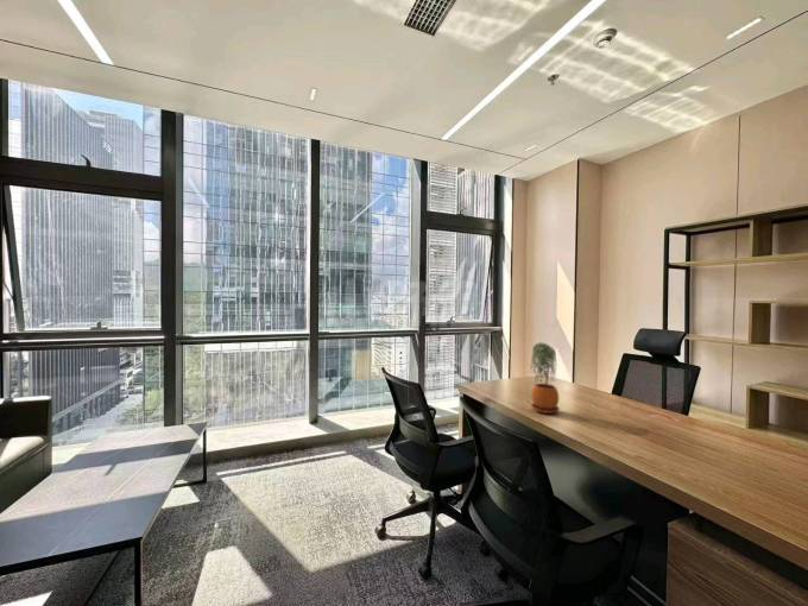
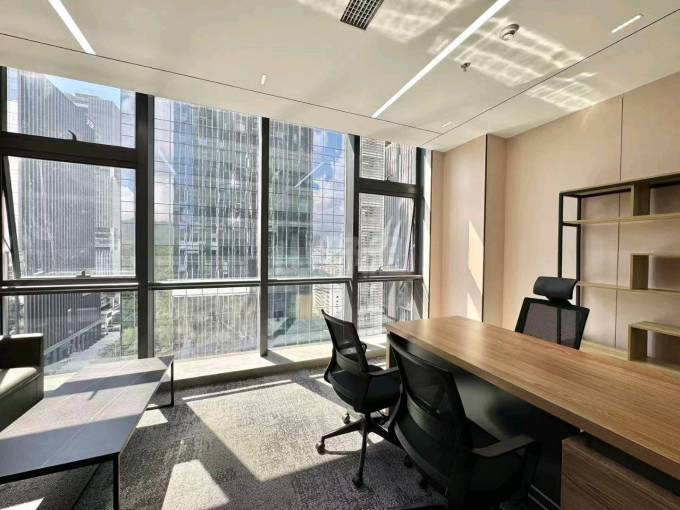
- potted plant (542, 377)
